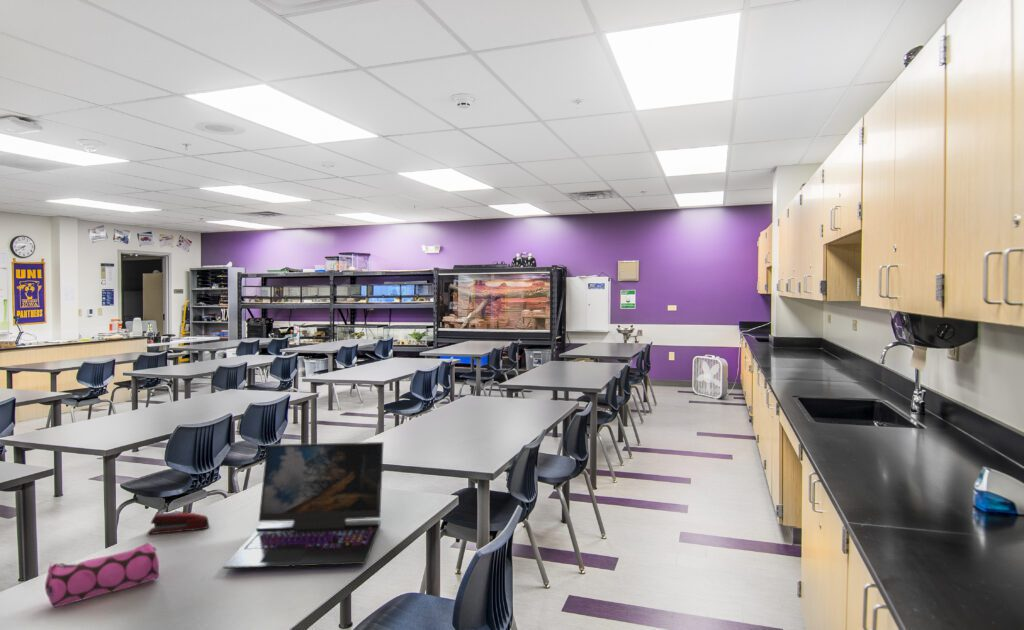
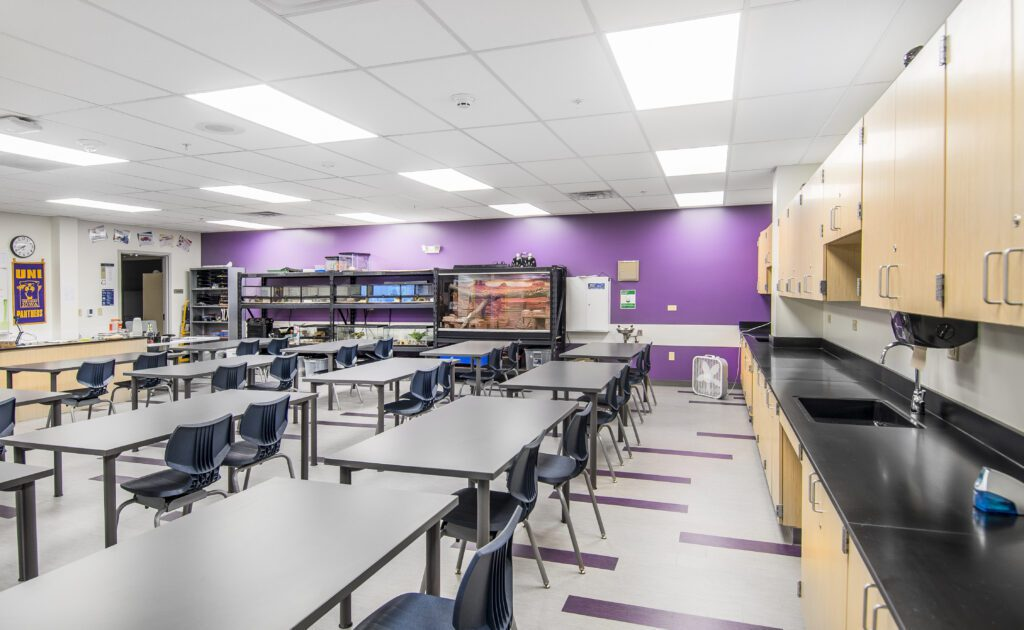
- stapler (179, 521)
- laptop (312, 500)
- pencil case (105, 571)
